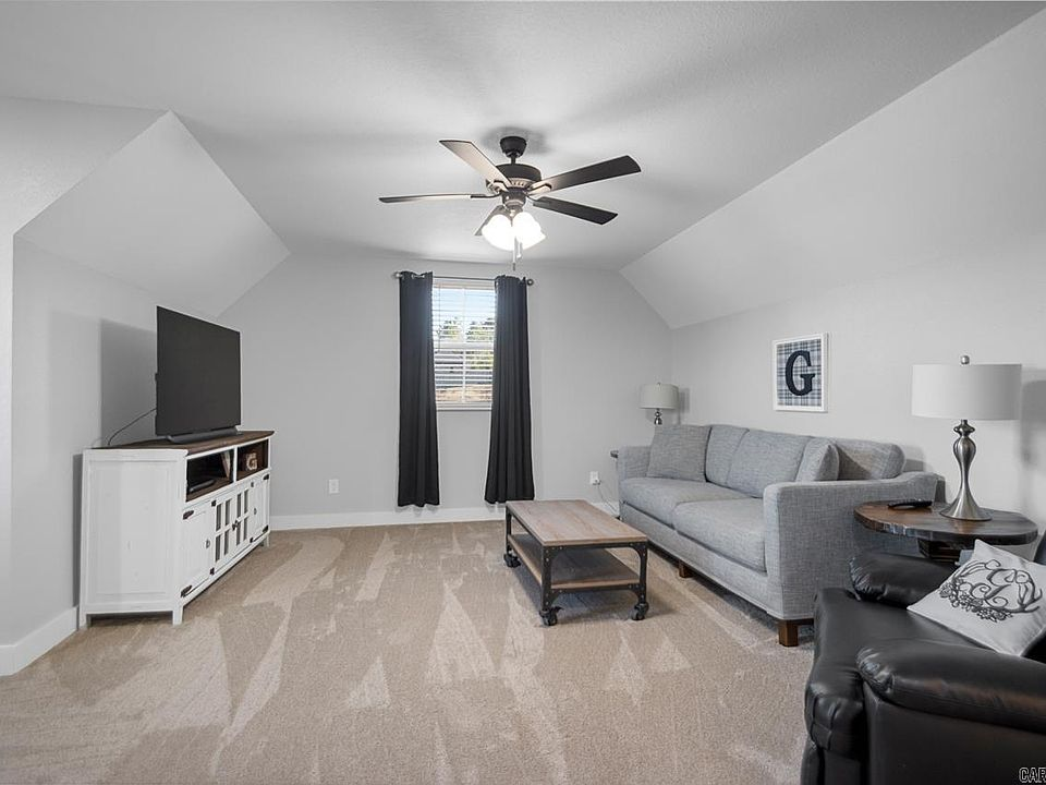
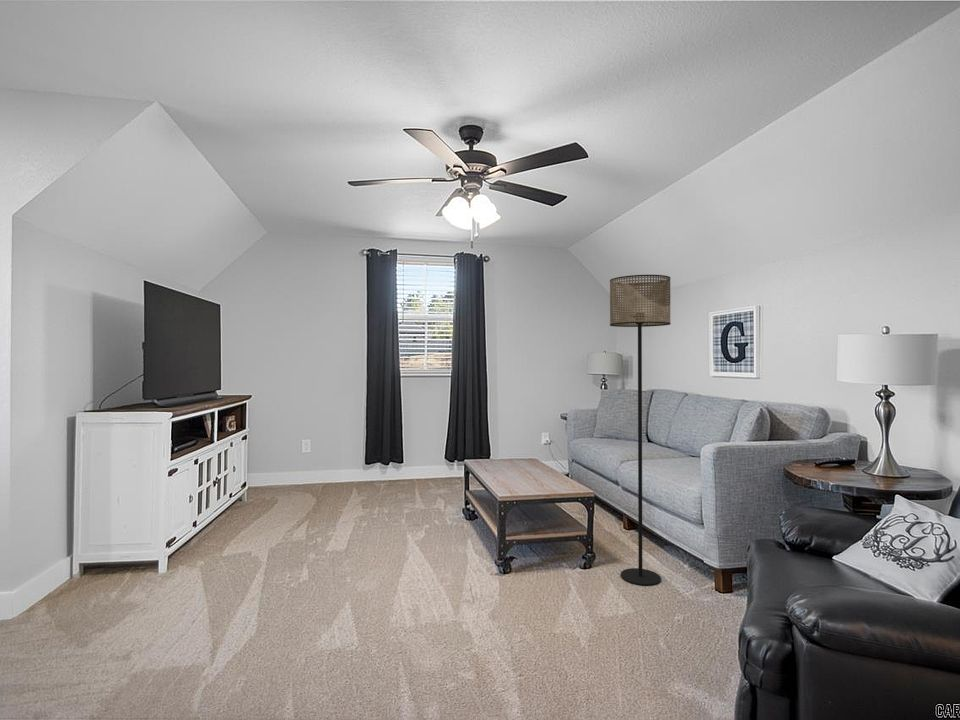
+ floor lamp (640, 428)
